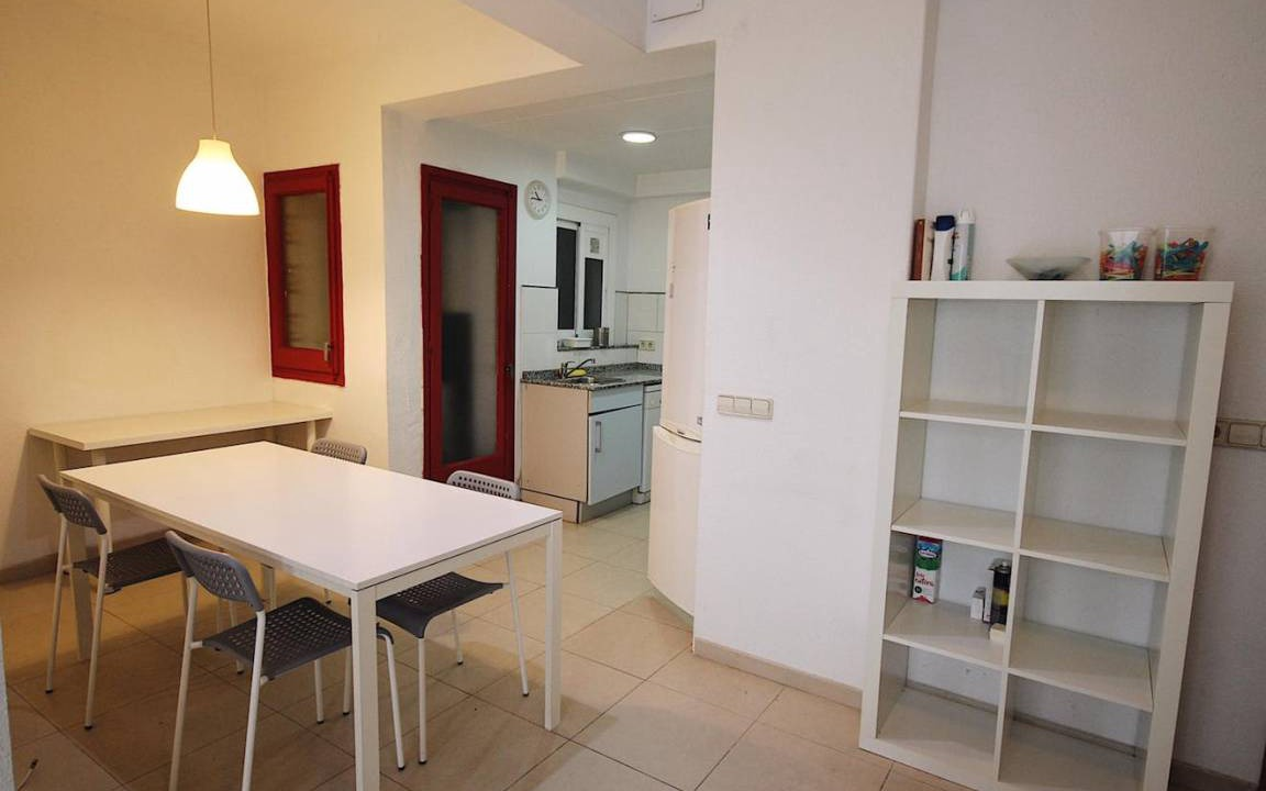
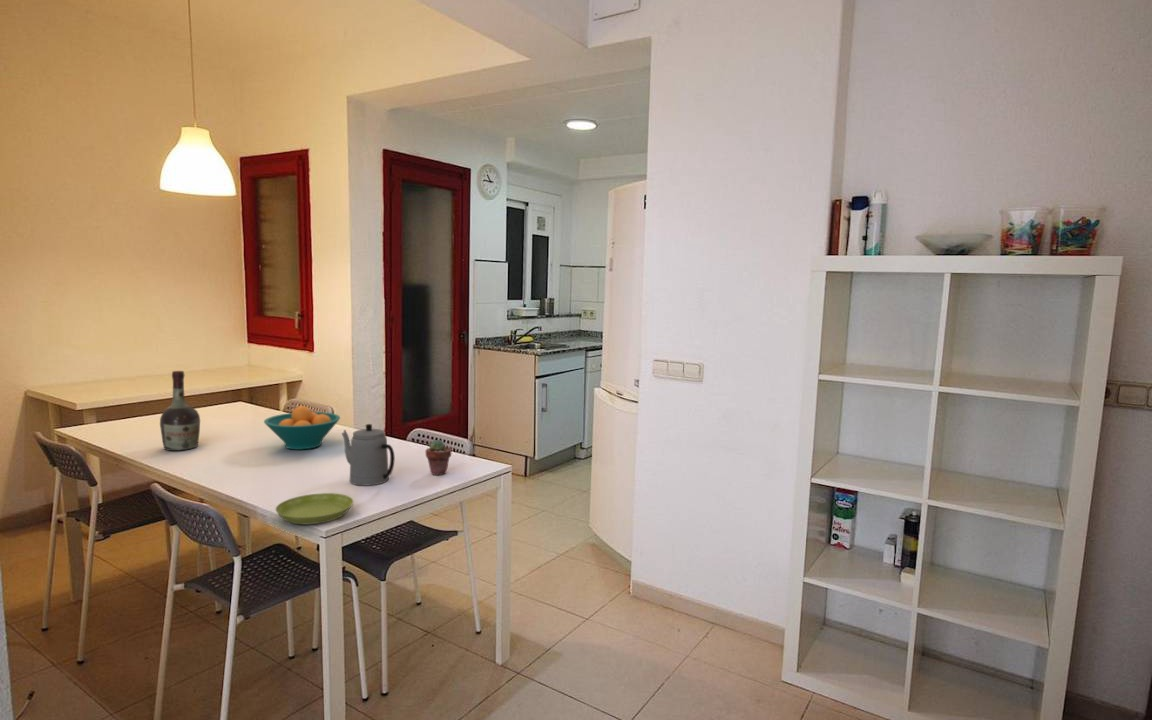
+ fruit bowl (303, 426)
+ saucer (315, 509)
+ teapot (367, 451)
+ potted succulent (438, 456)
+ cognac bottle (179, 409)
